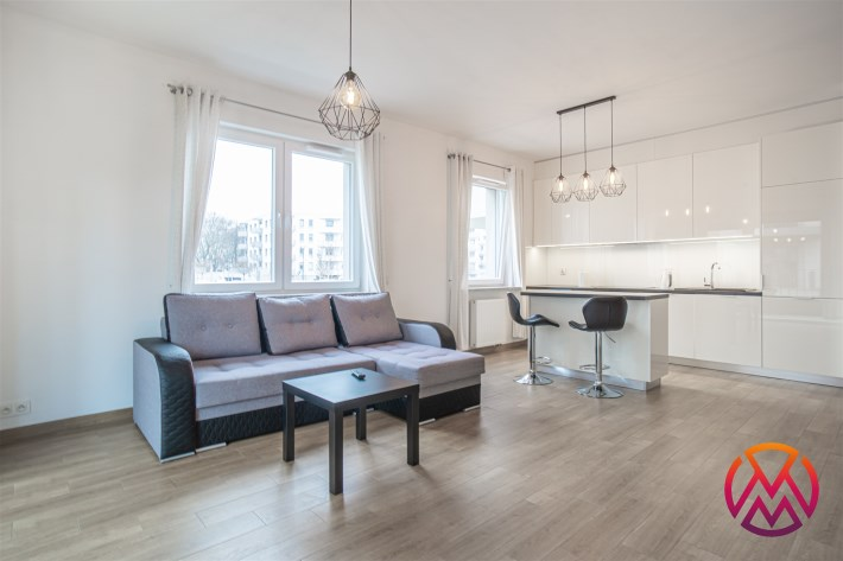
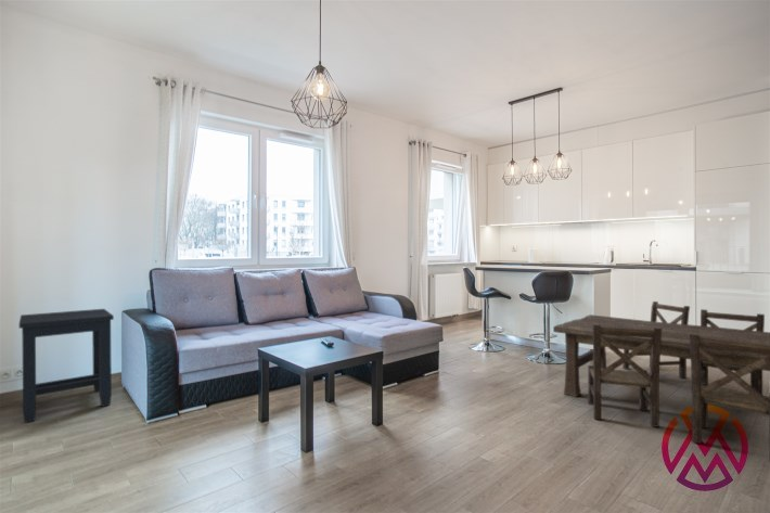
+ dining set (677, 356)
+ side table (72, 377)
